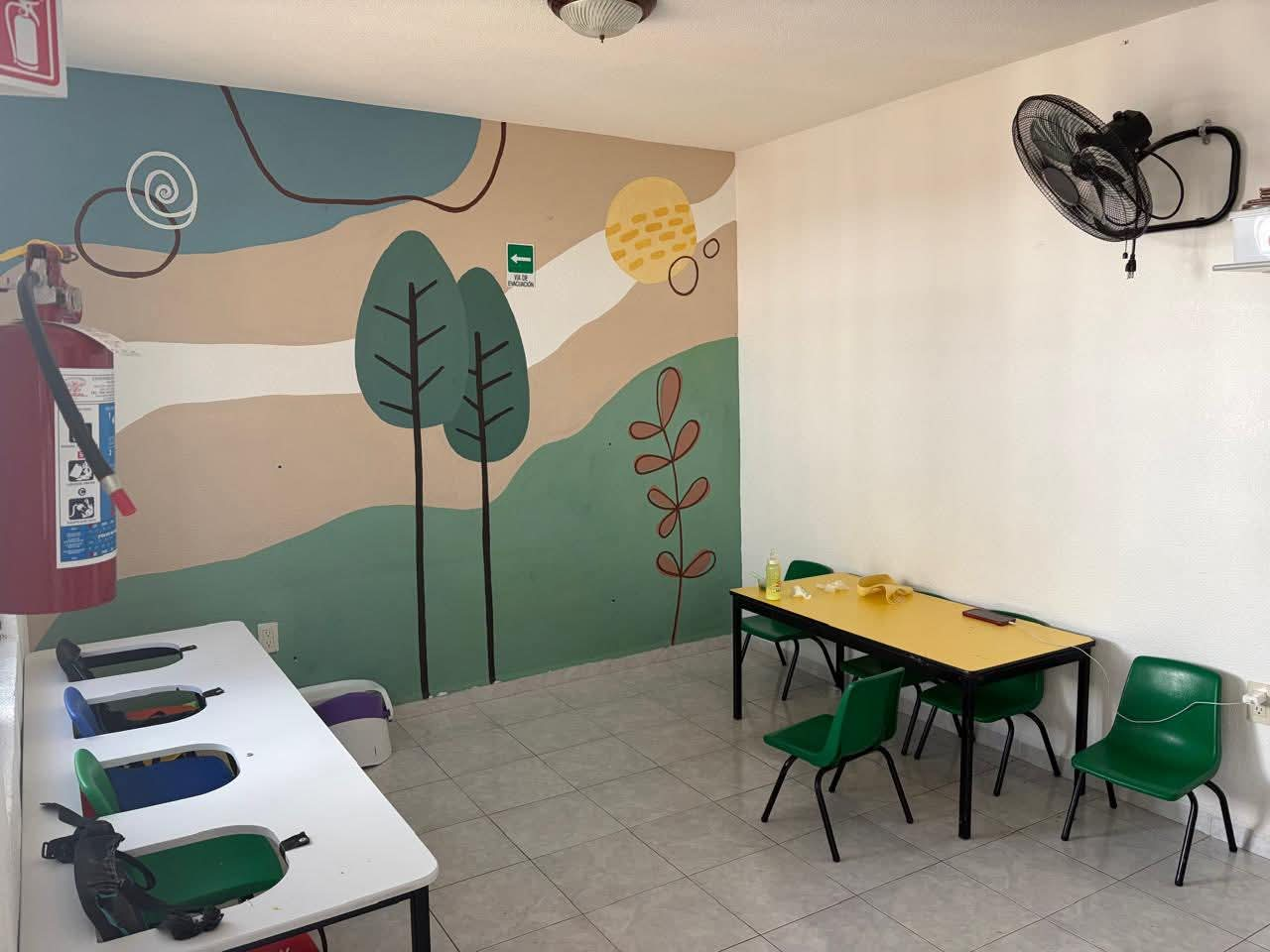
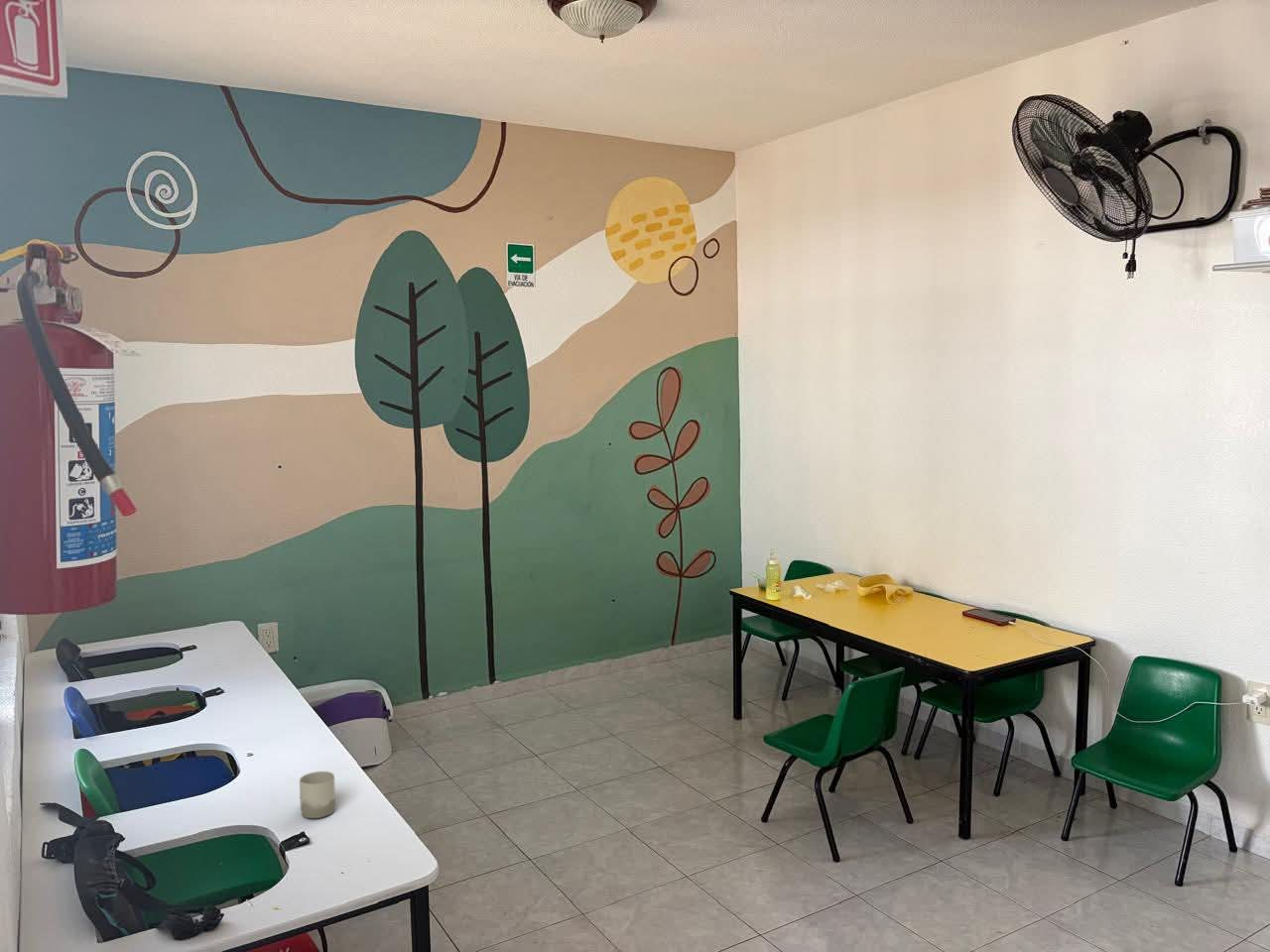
+ cup (315, 792)
